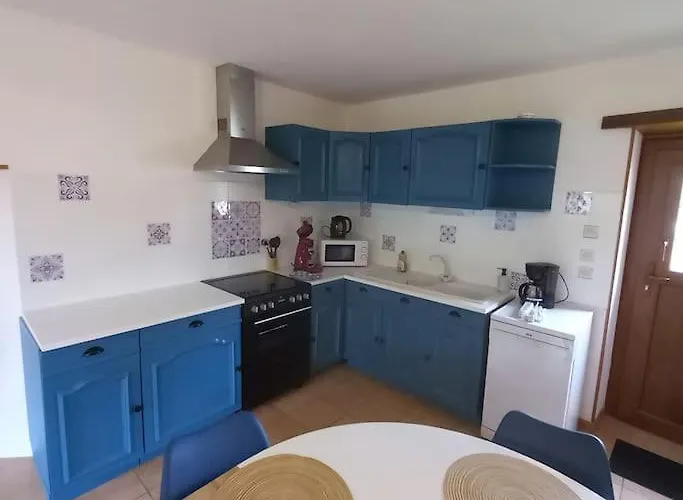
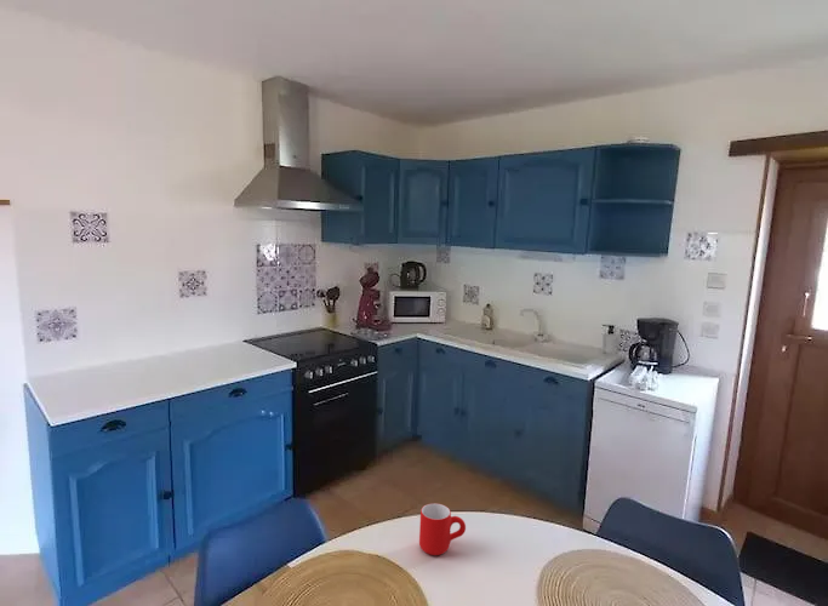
+ mug (442, 528)
